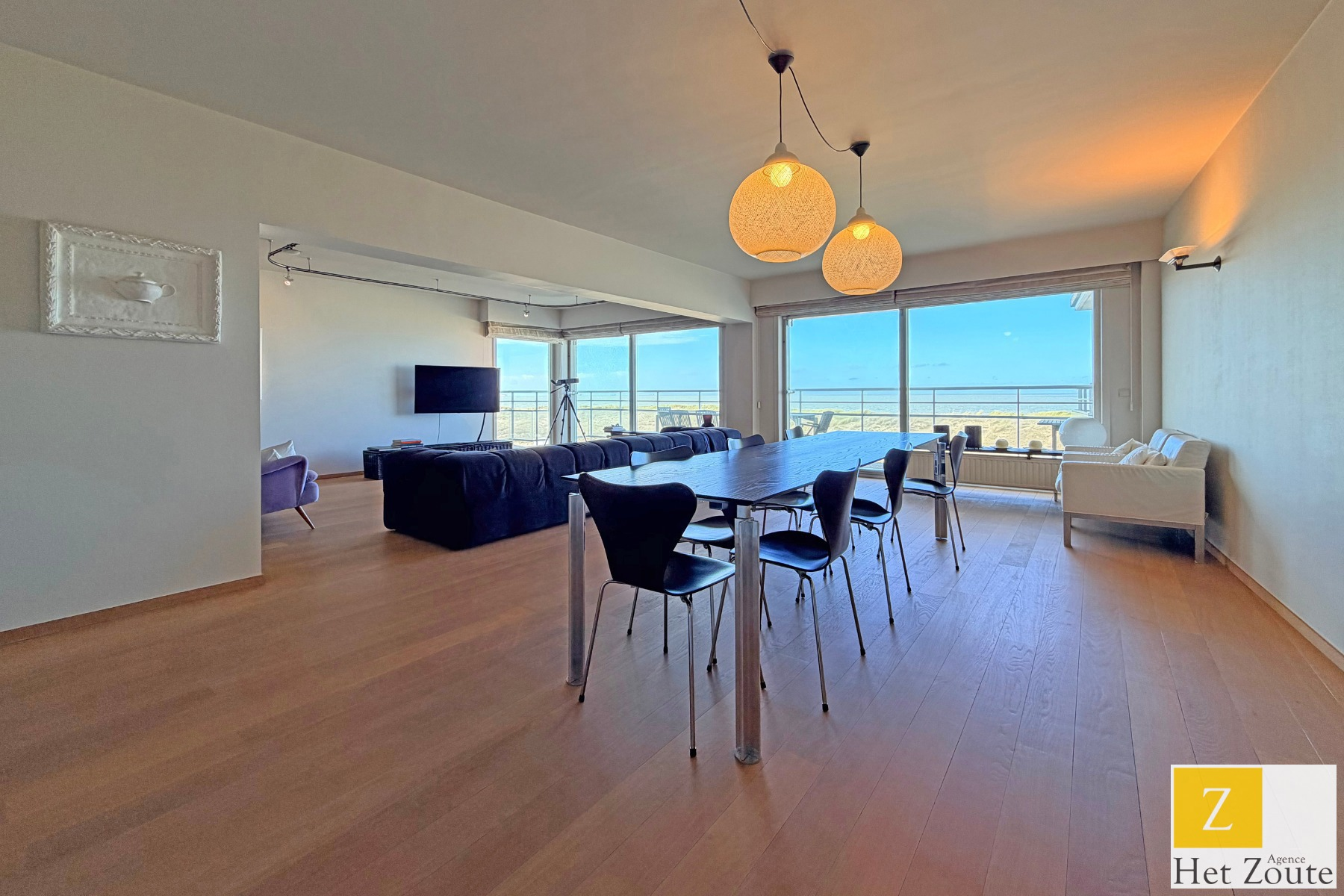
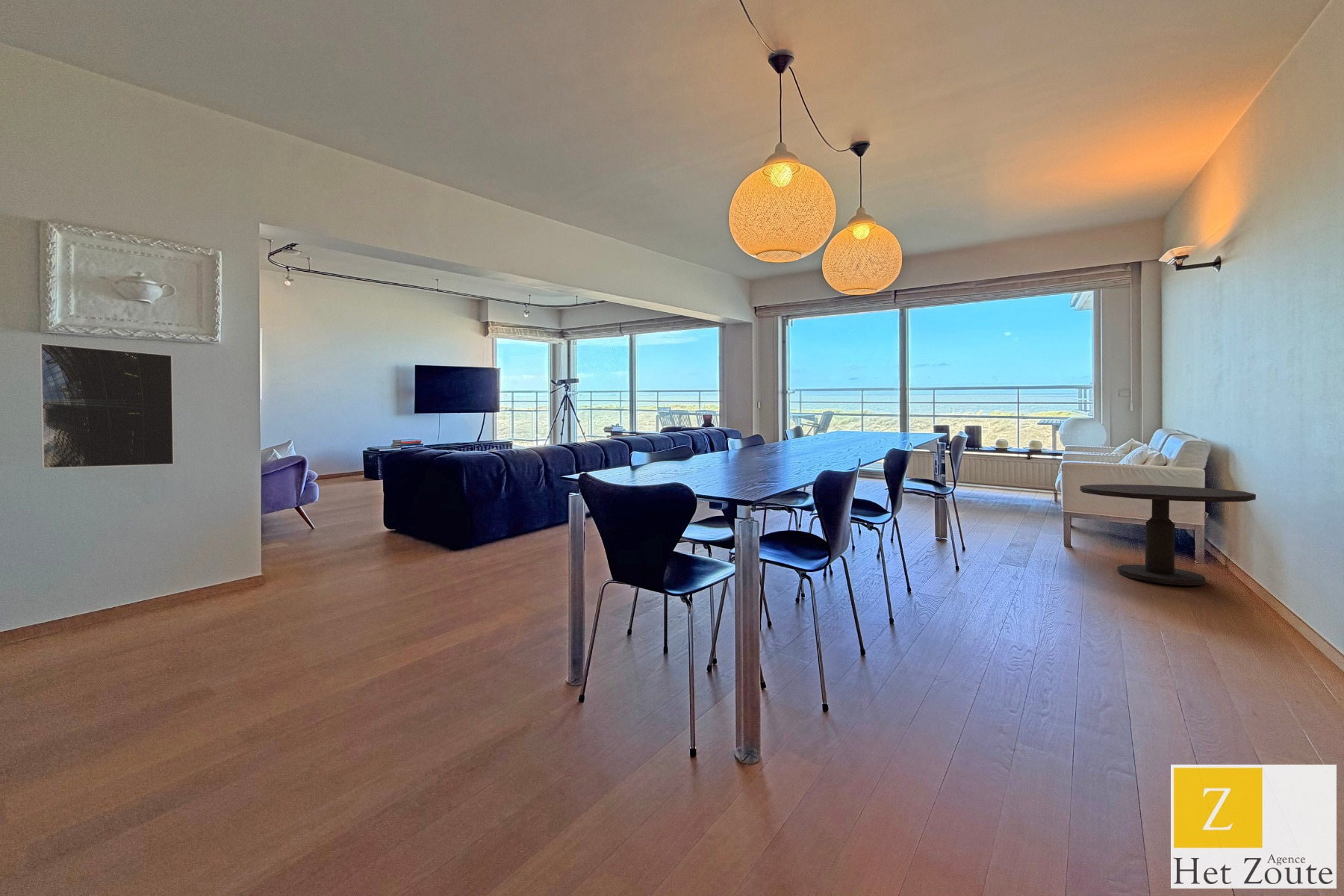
+ side table (1160, 533)
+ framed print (111, 408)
